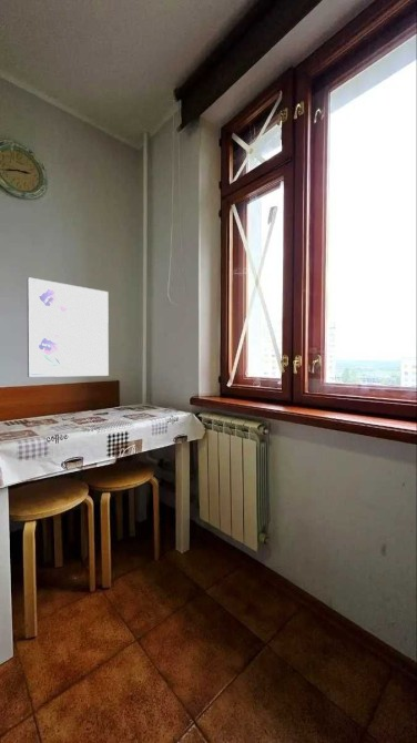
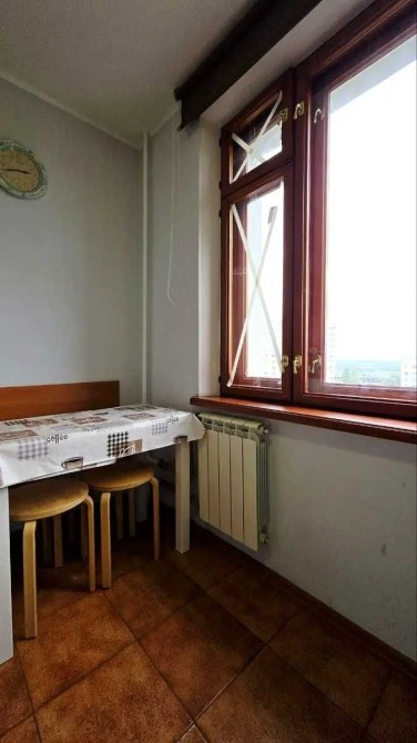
- wall art (70, 330)
